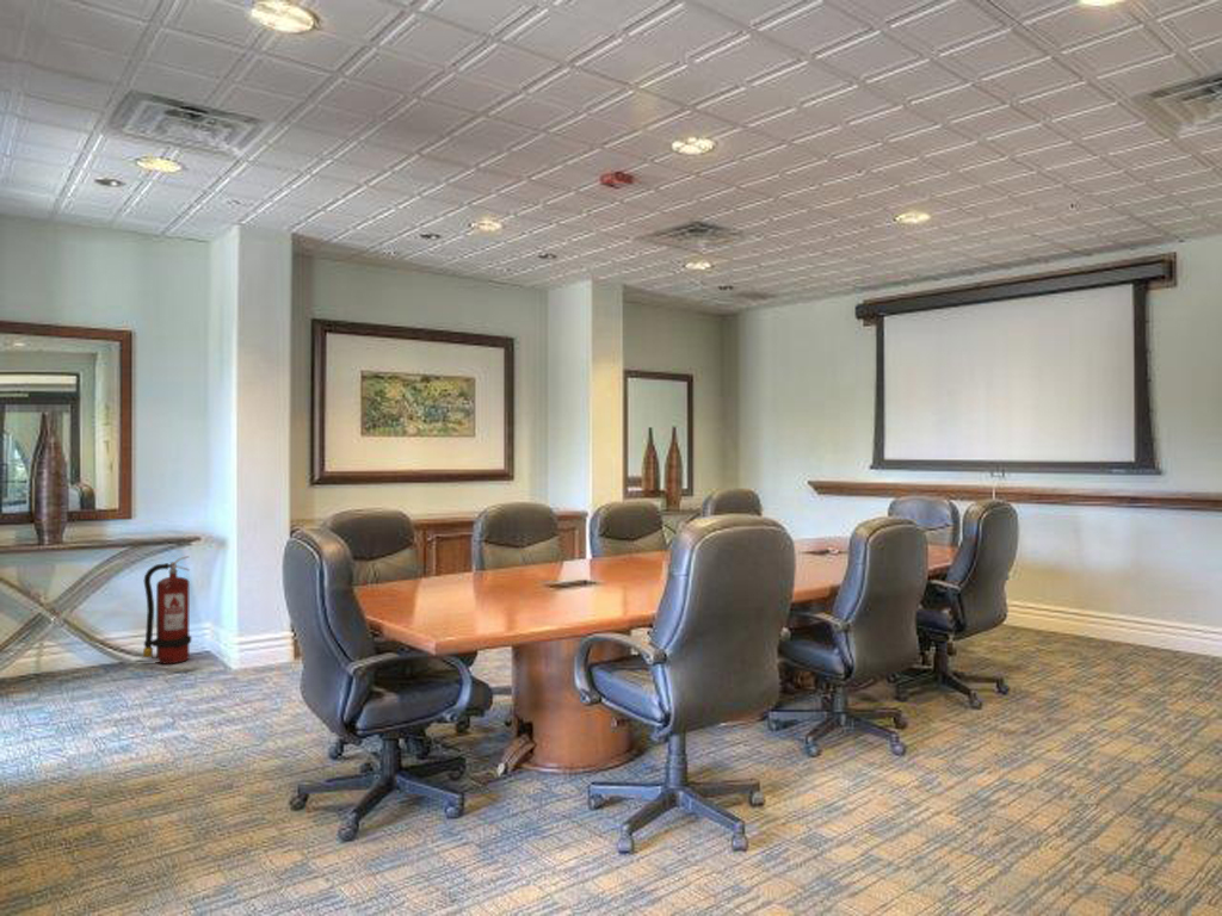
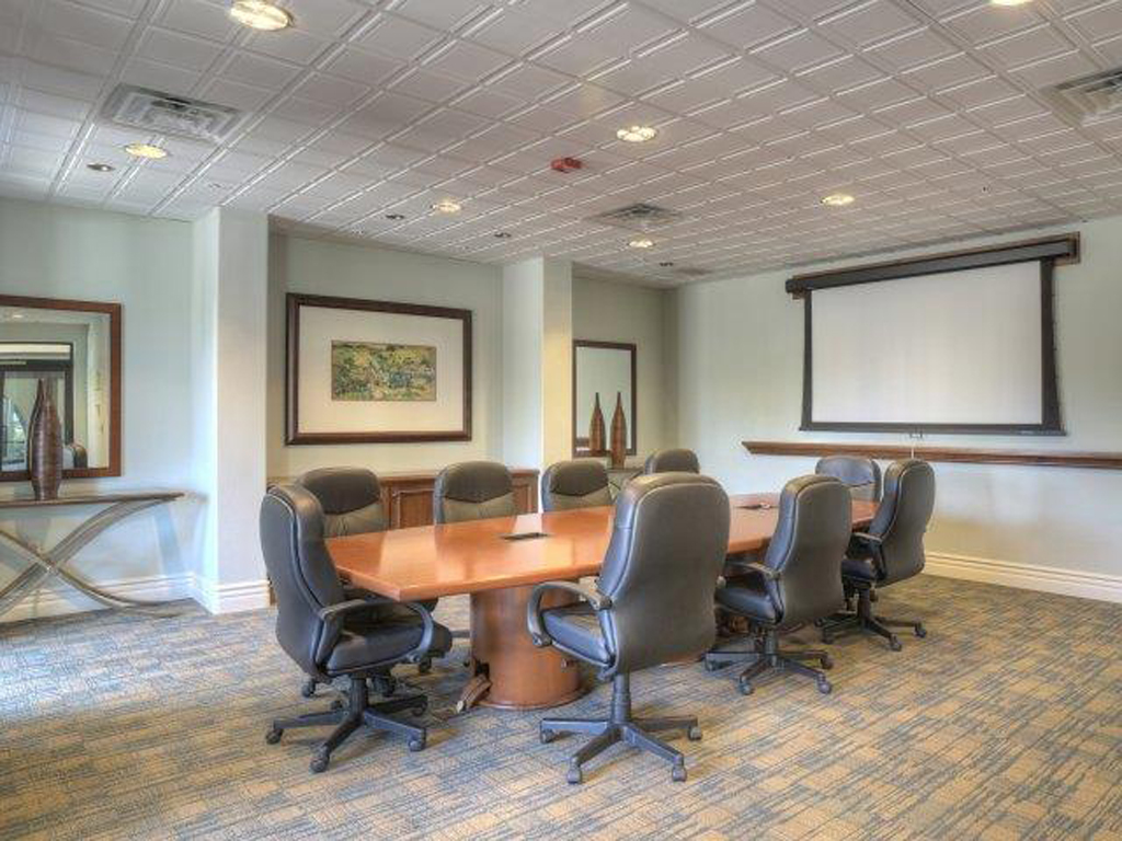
- fire extinguisher (167, 608)
